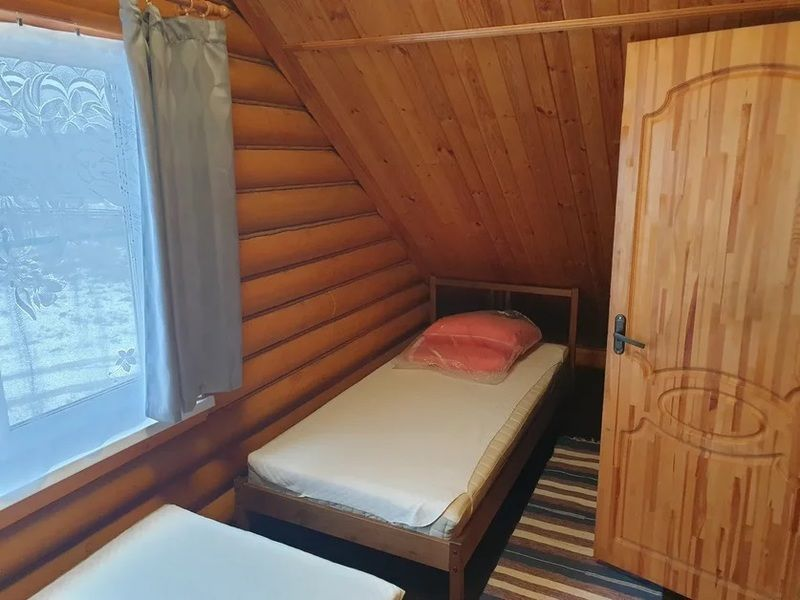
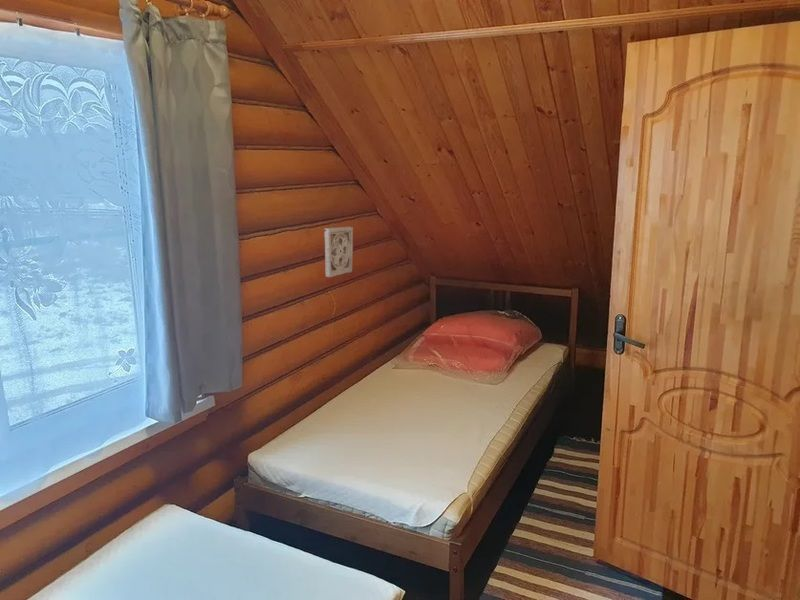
+ wall ornament (339, 251)
